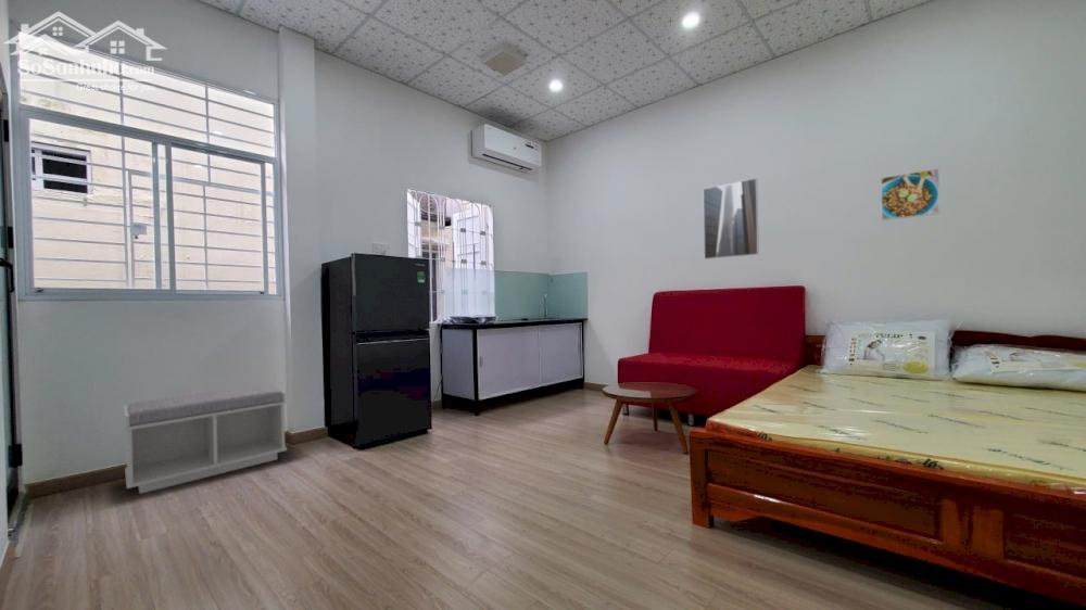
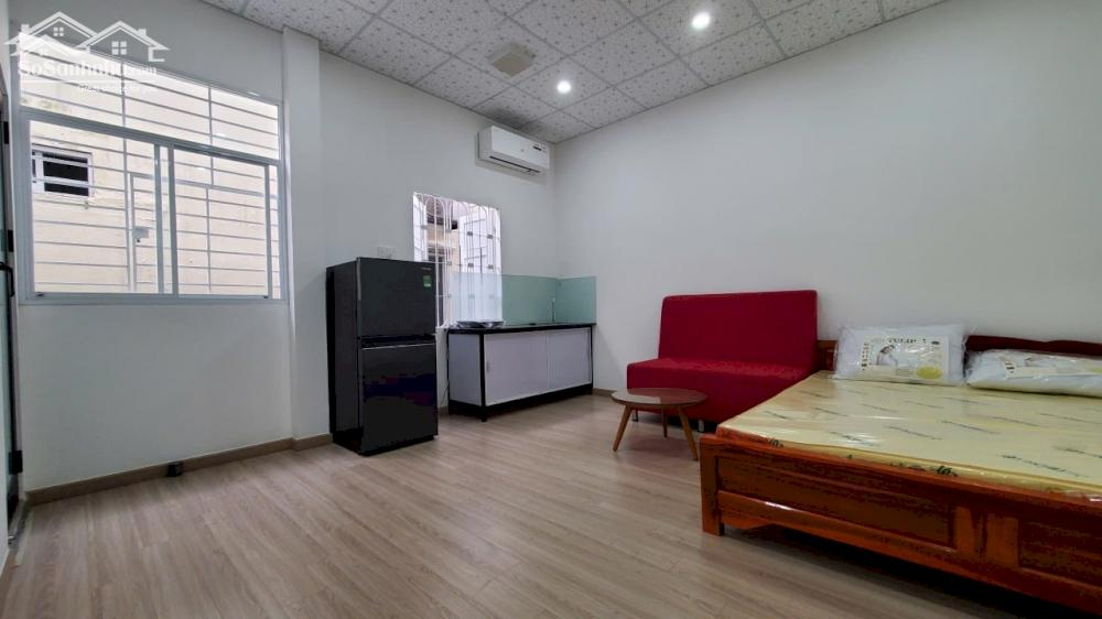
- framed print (730, 220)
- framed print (909, 194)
- bench (210, 431)
